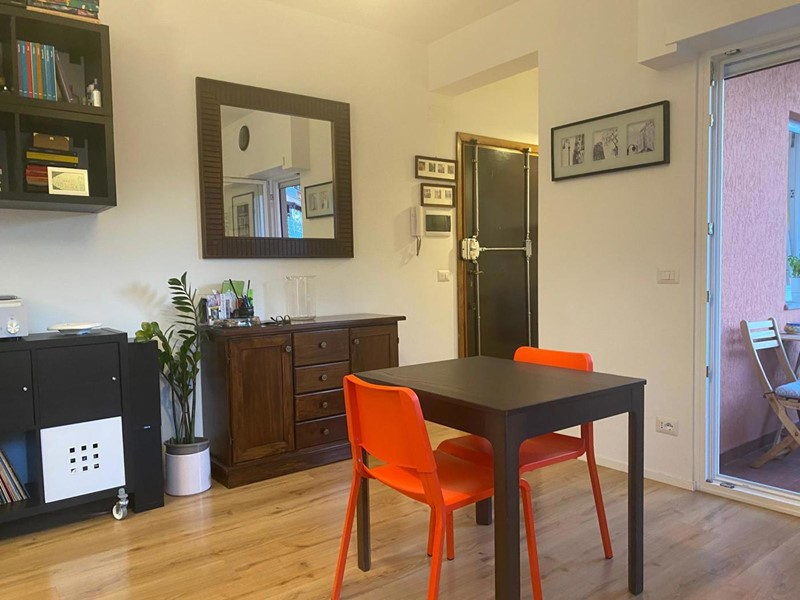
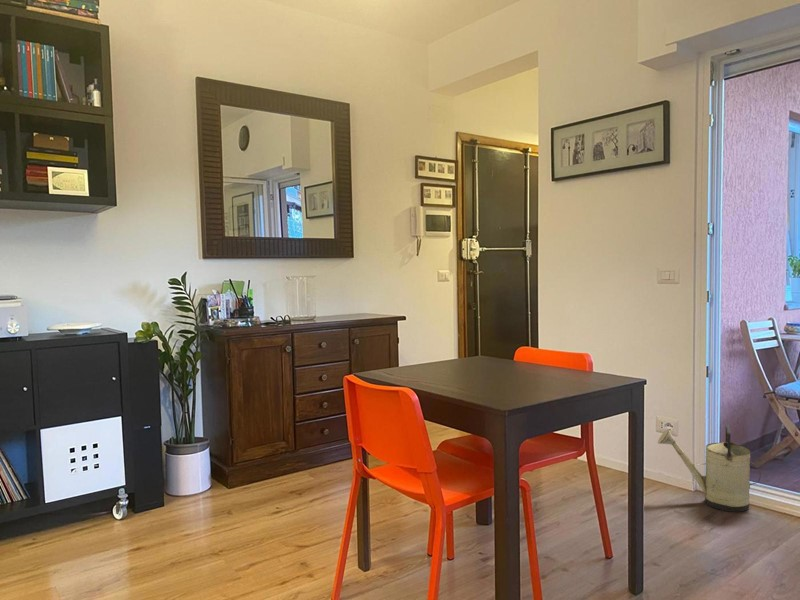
+ watering can (707, 463)
